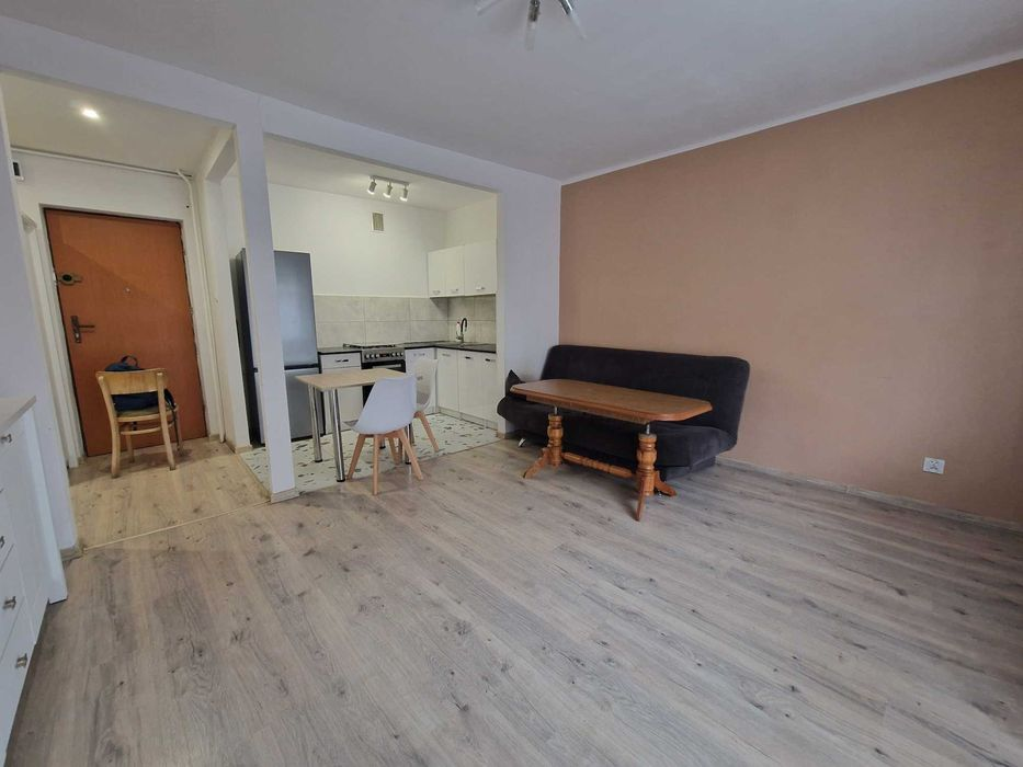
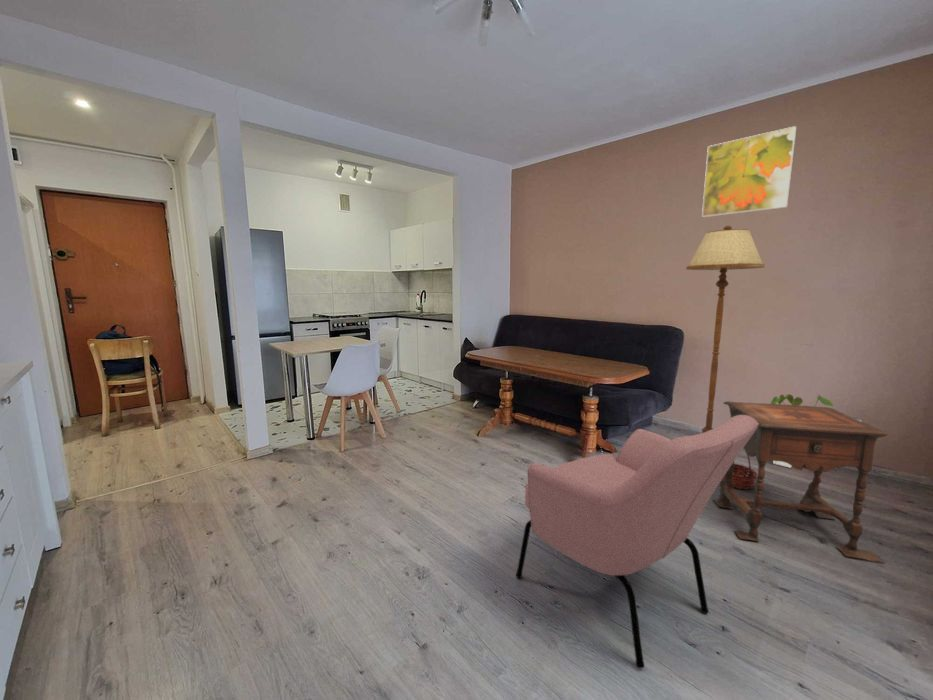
+ floor lamp (716, 341)
+ armchair (626, 503)
+ house plant (794, 404)
+ side table (794, 467)
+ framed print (745, 175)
+ basket (739, 465)
